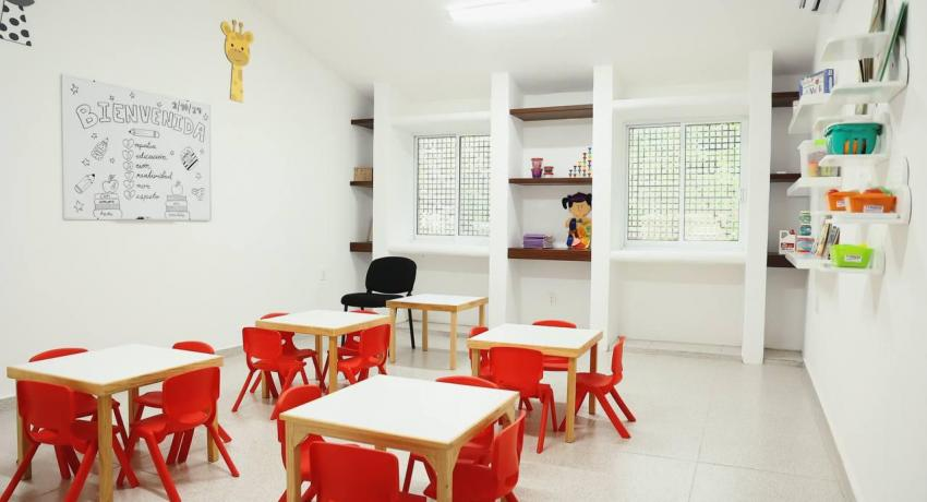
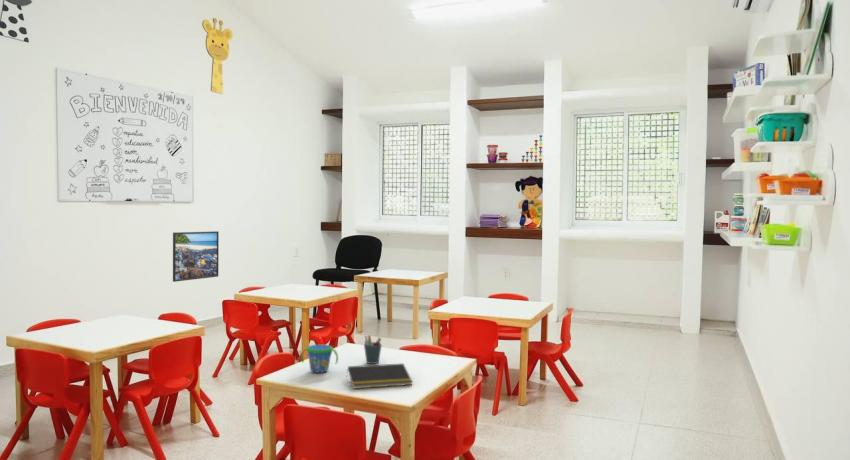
+ pen holder (372, 348)
+ notepad (379, 375)
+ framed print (196, 255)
+ snack cup (319, 359)
